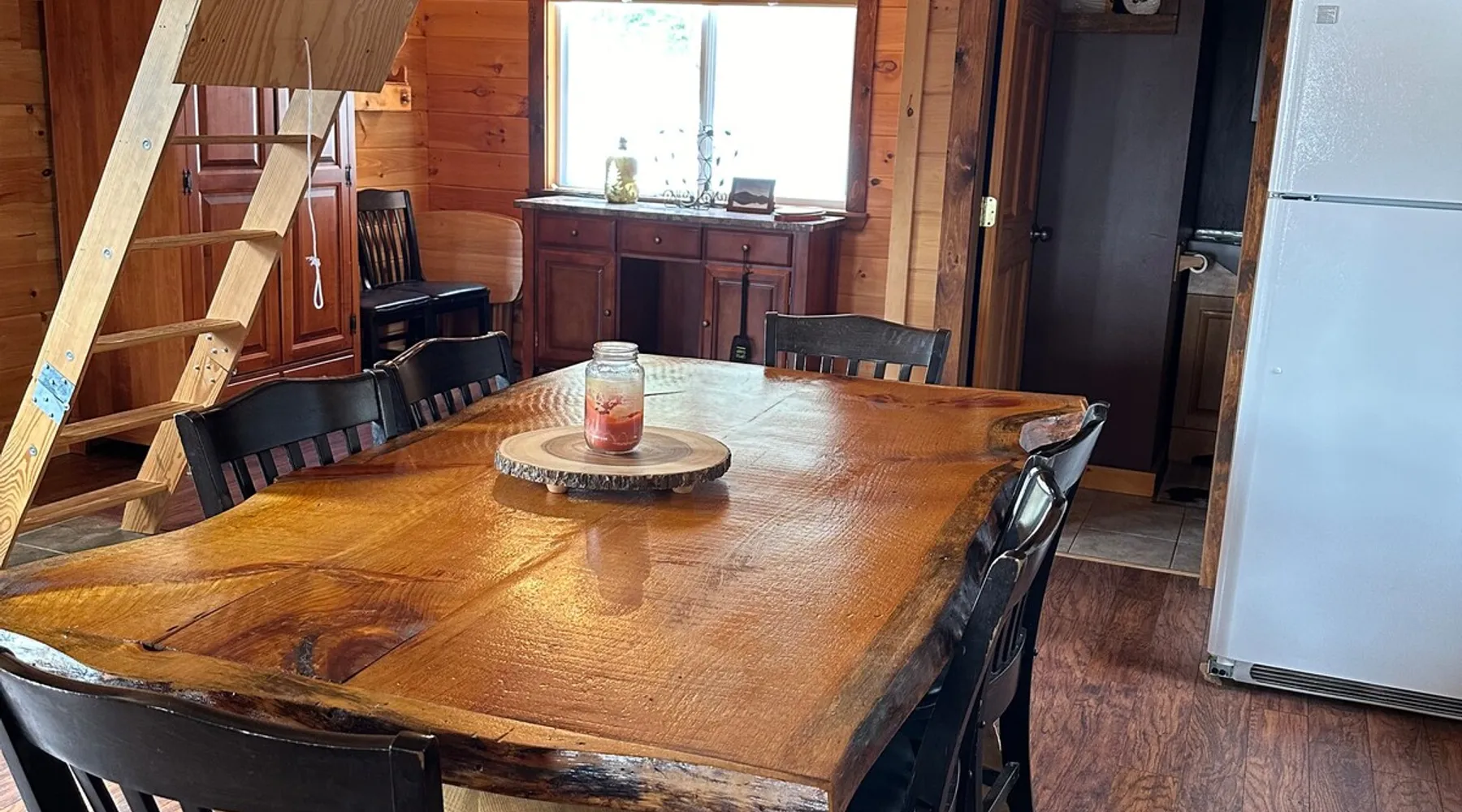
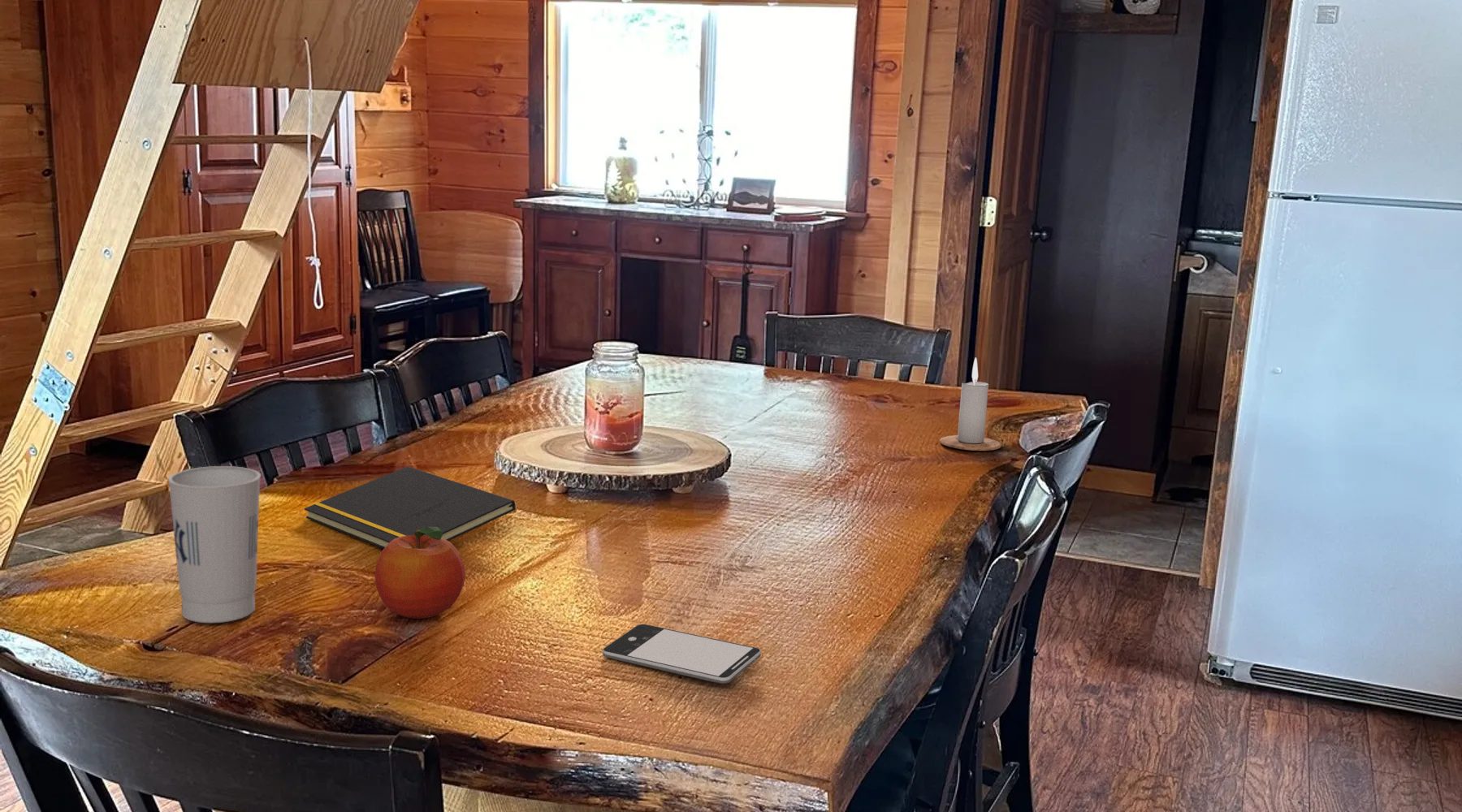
+ fruit (419, 568)
+ candle (973, 400)
+ smartphone (681, 652)
+ cup (217, 544)
+ notepad (409, 509)
